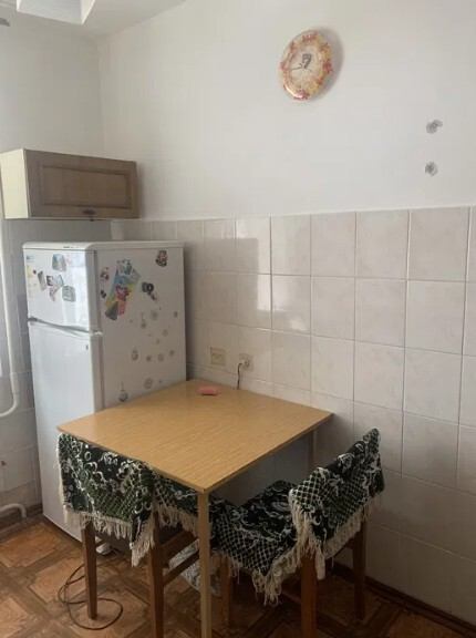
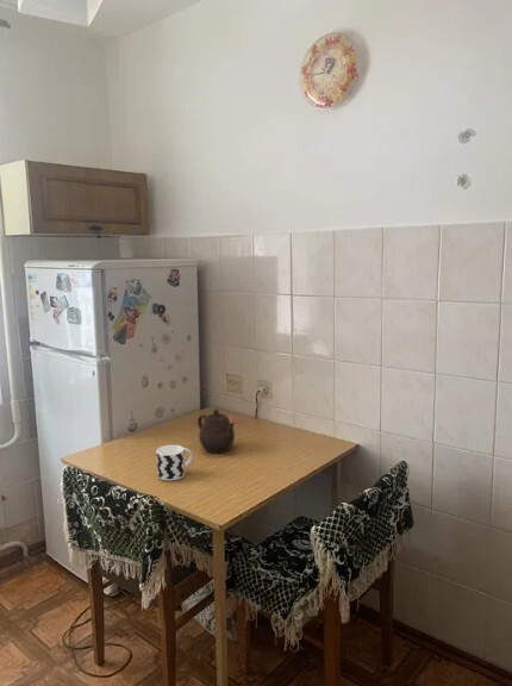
+ cup (175, 461)
+ teapot (216, 429)
